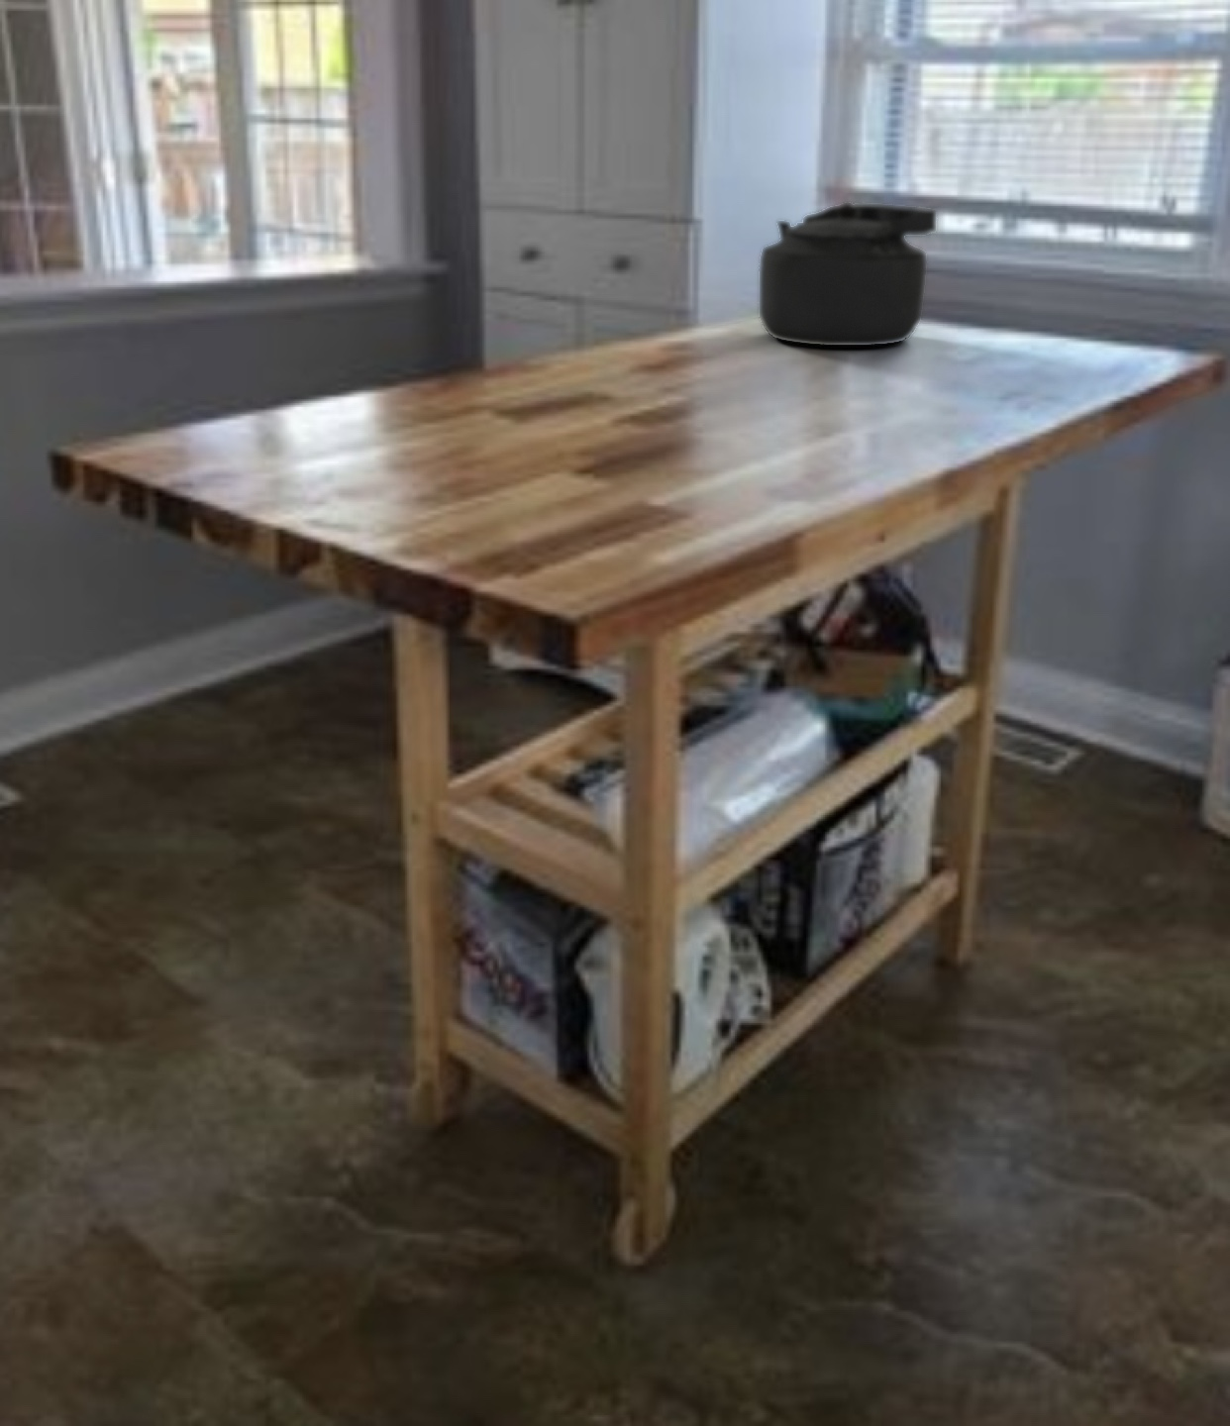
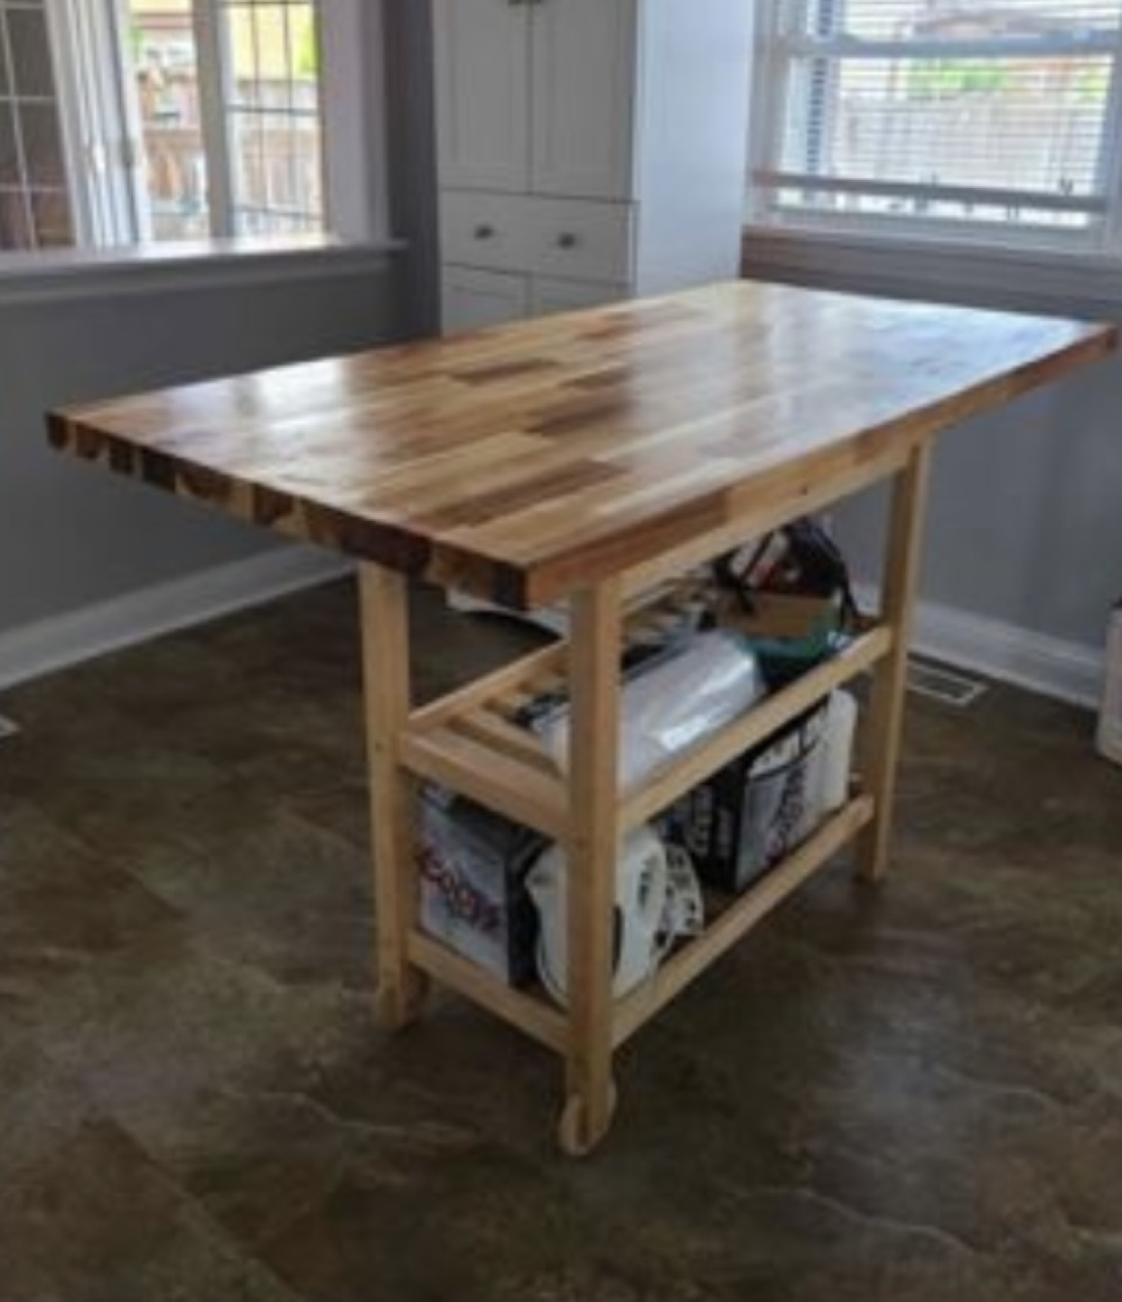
- kettle (842, 270)
